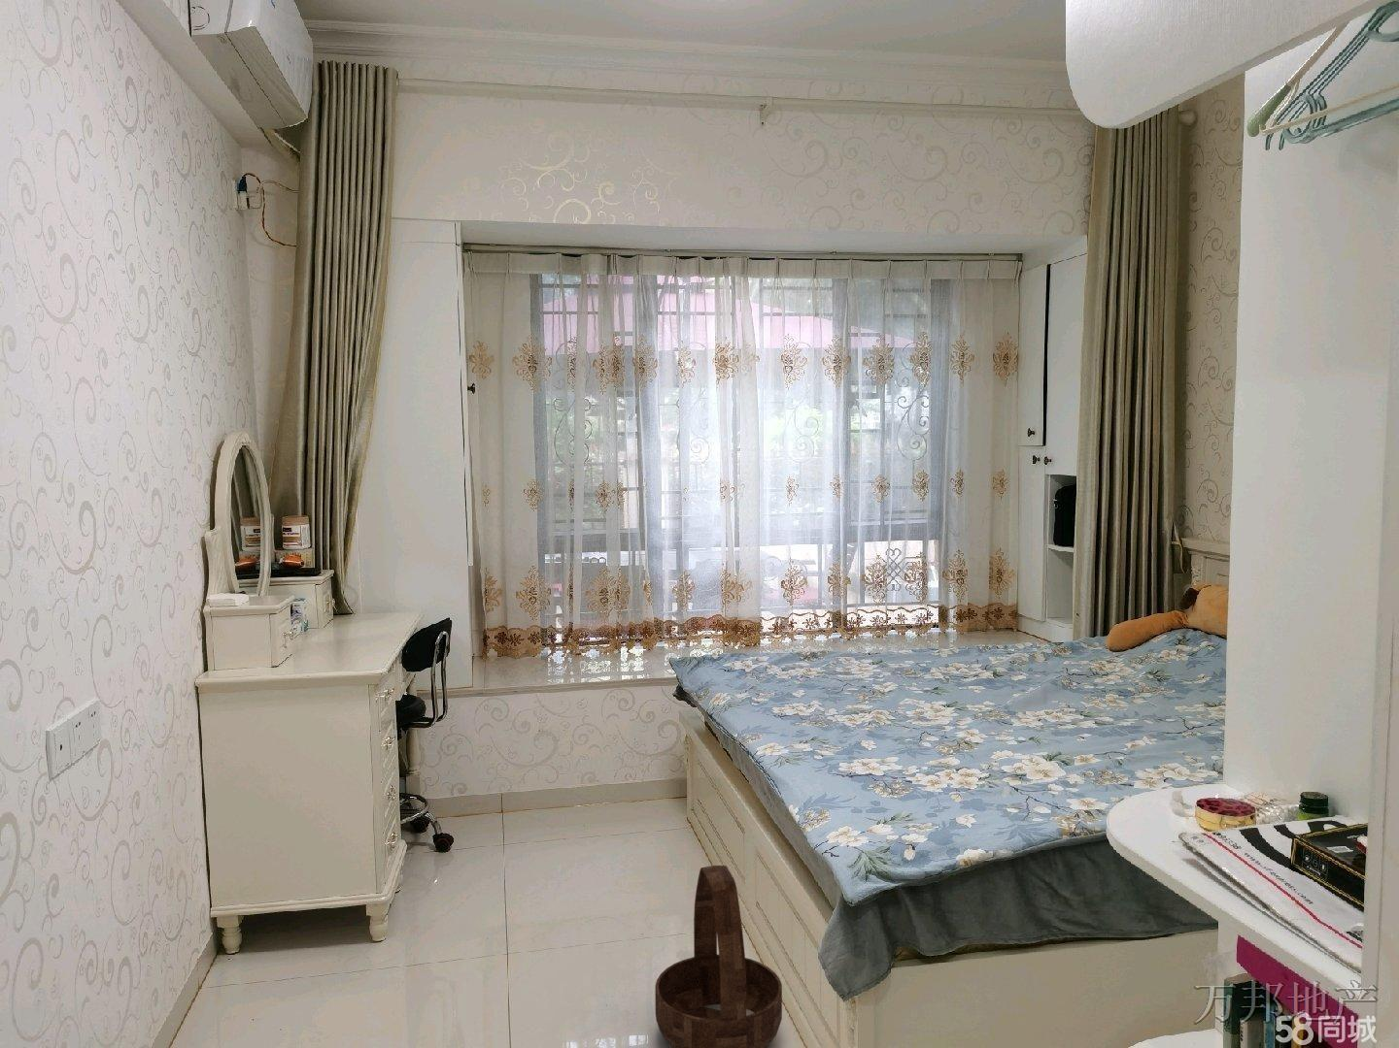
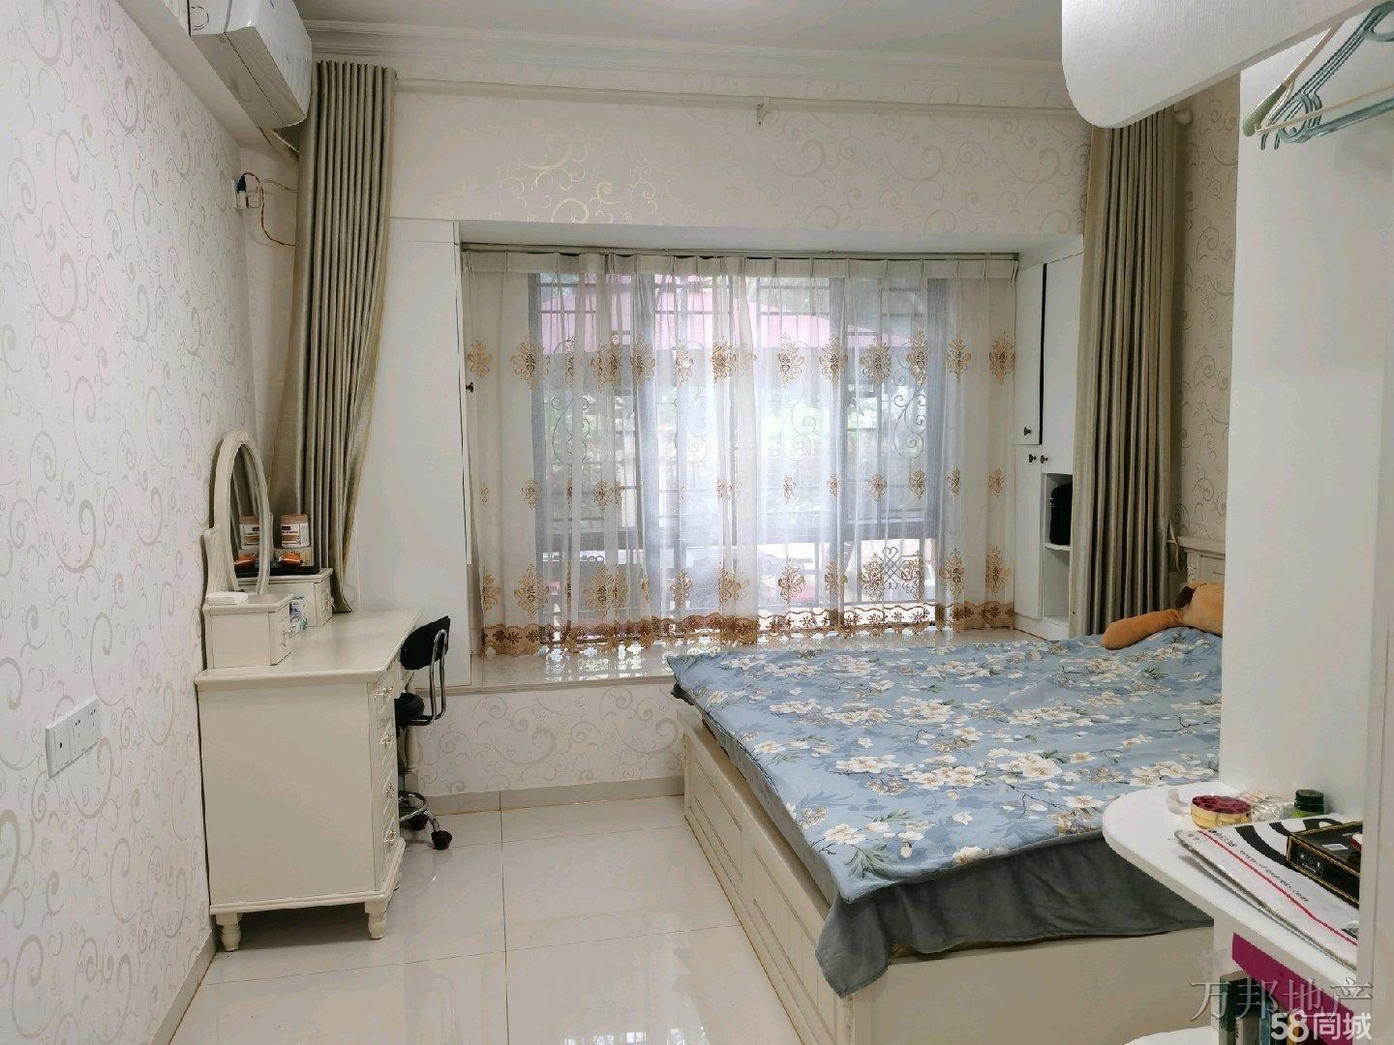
- basket (719, 952)
